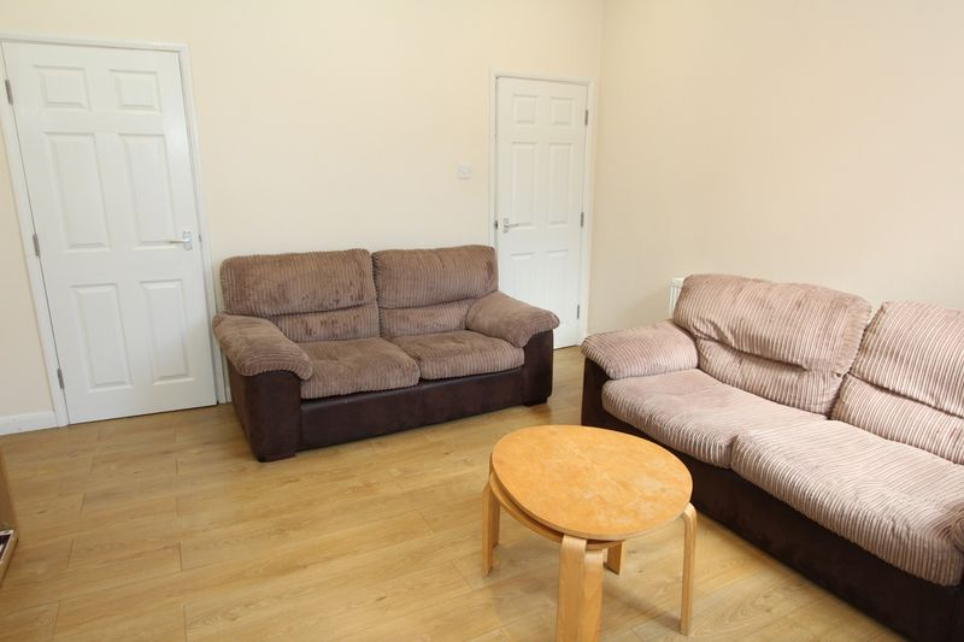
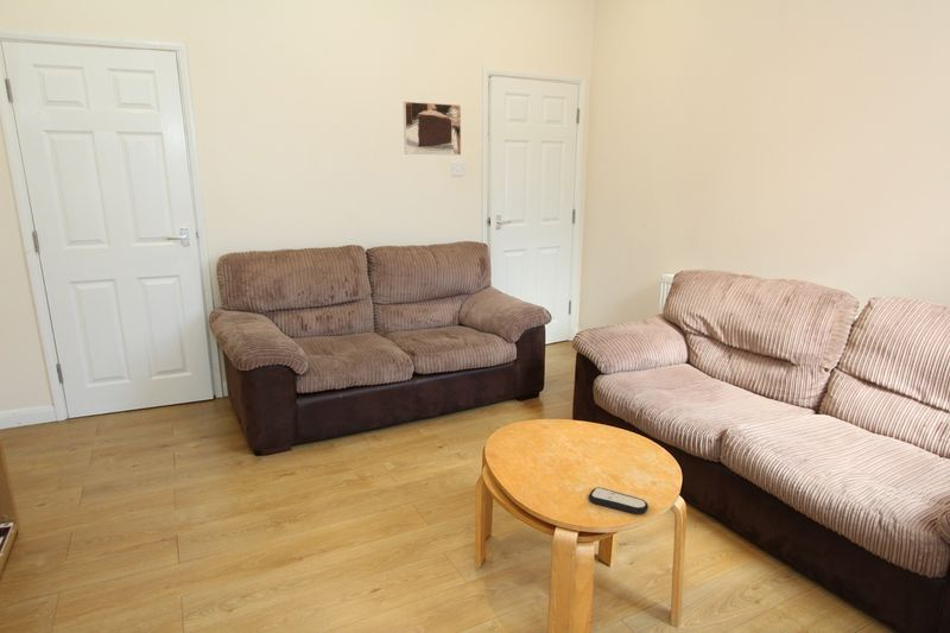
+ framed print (432, 128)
+ remote control (618, 500)
